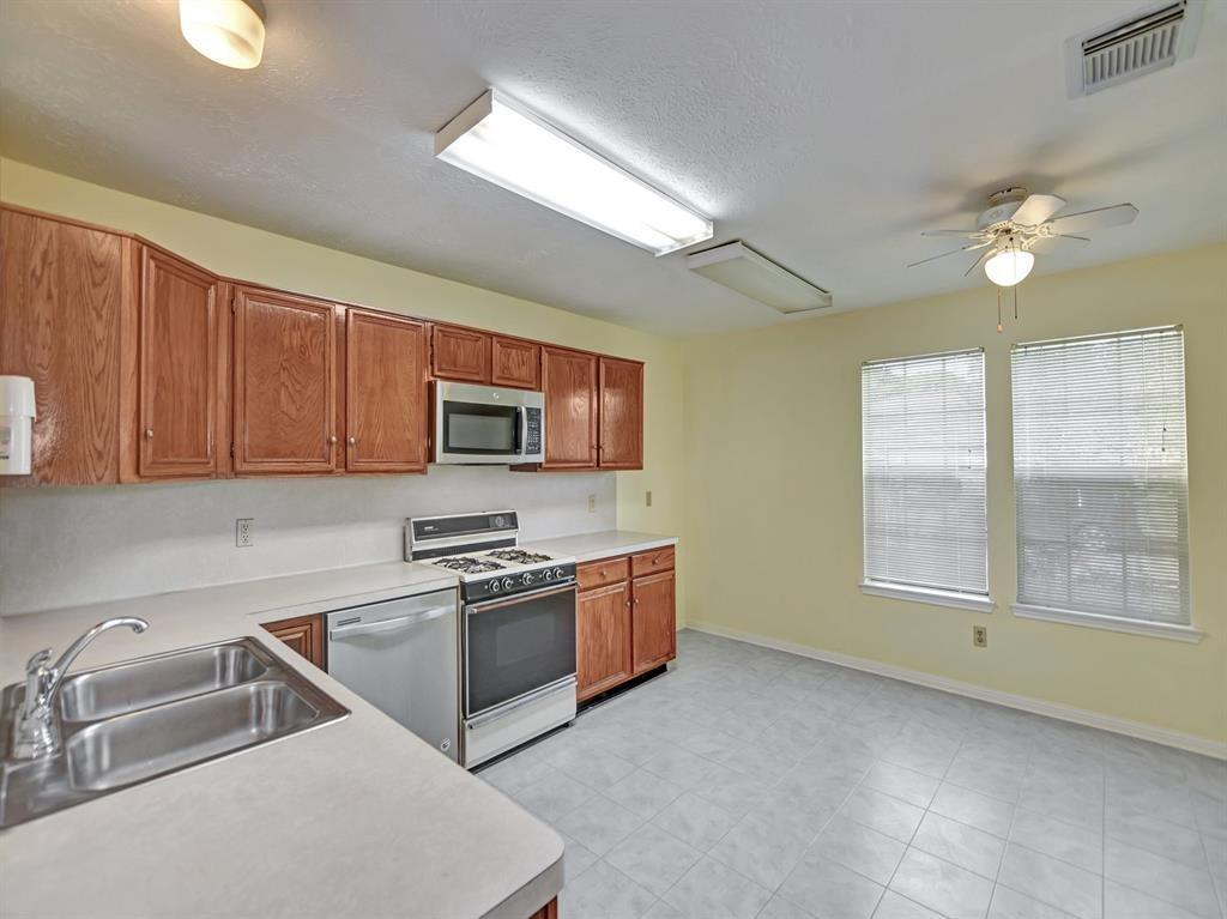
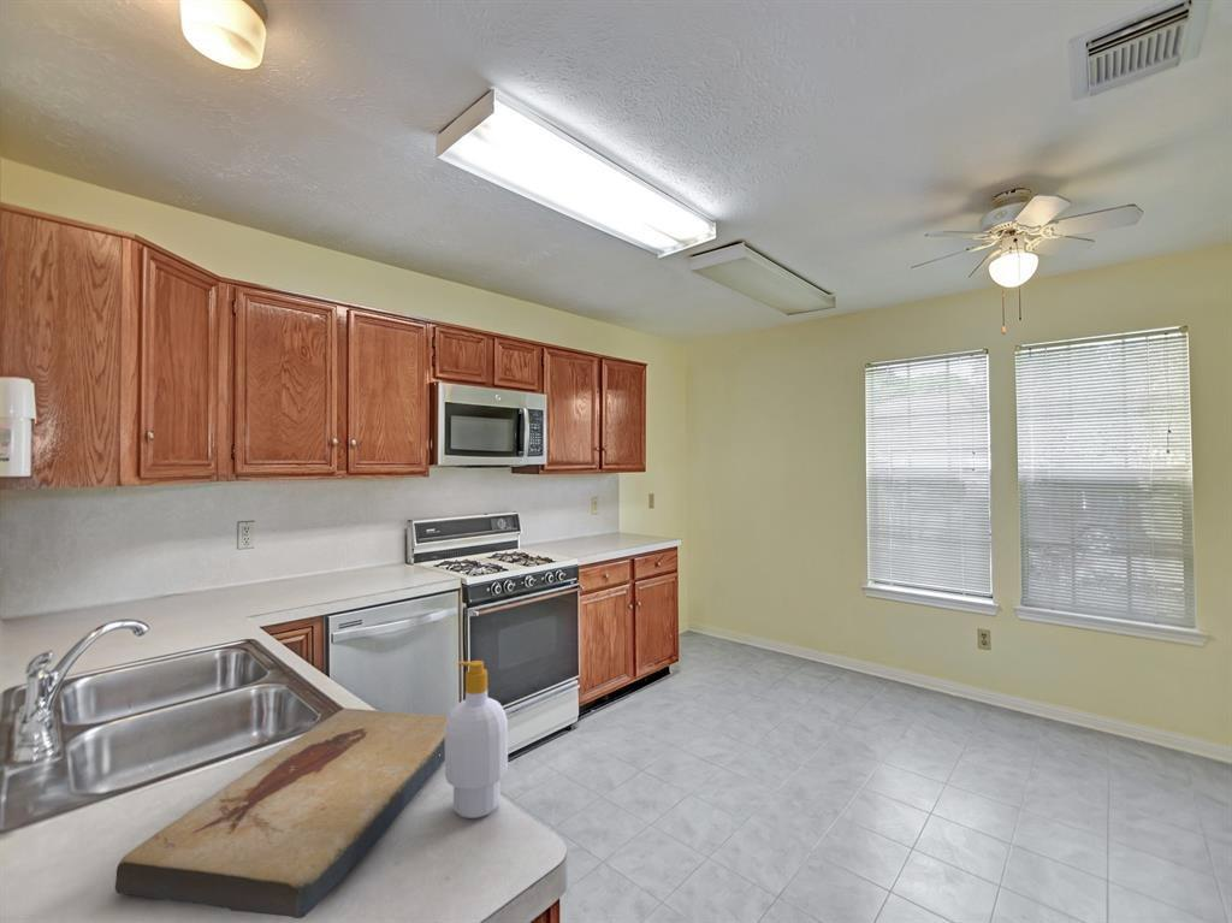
+ fish fossil (328, 783)
+ soap bottle (476, 734)
